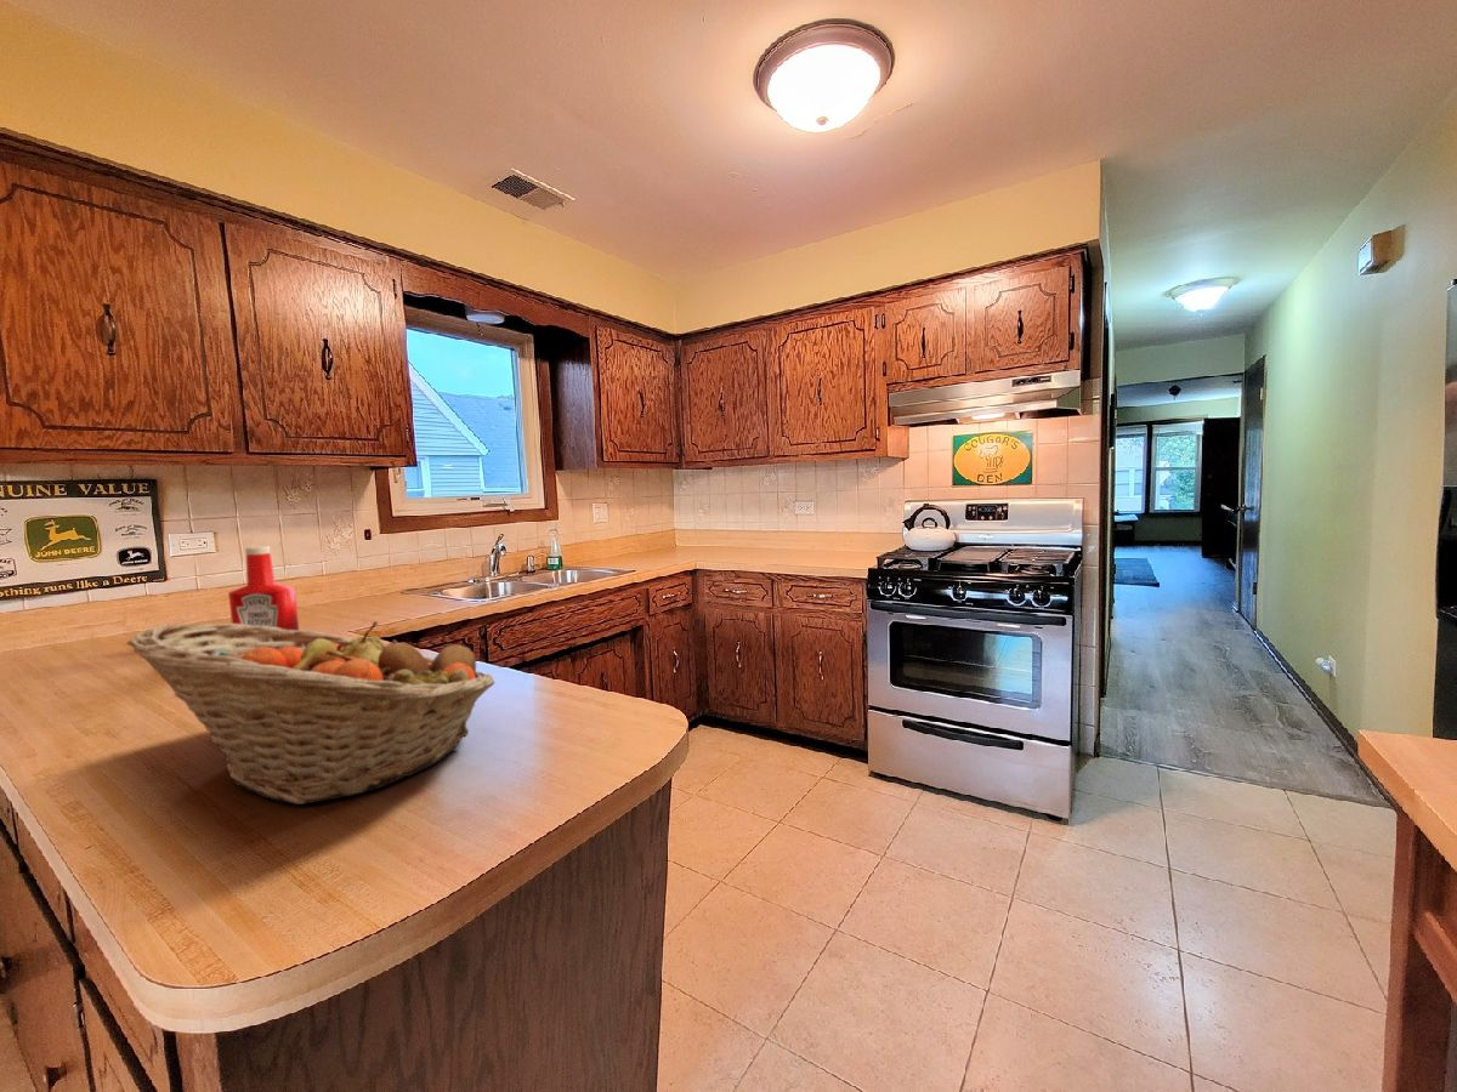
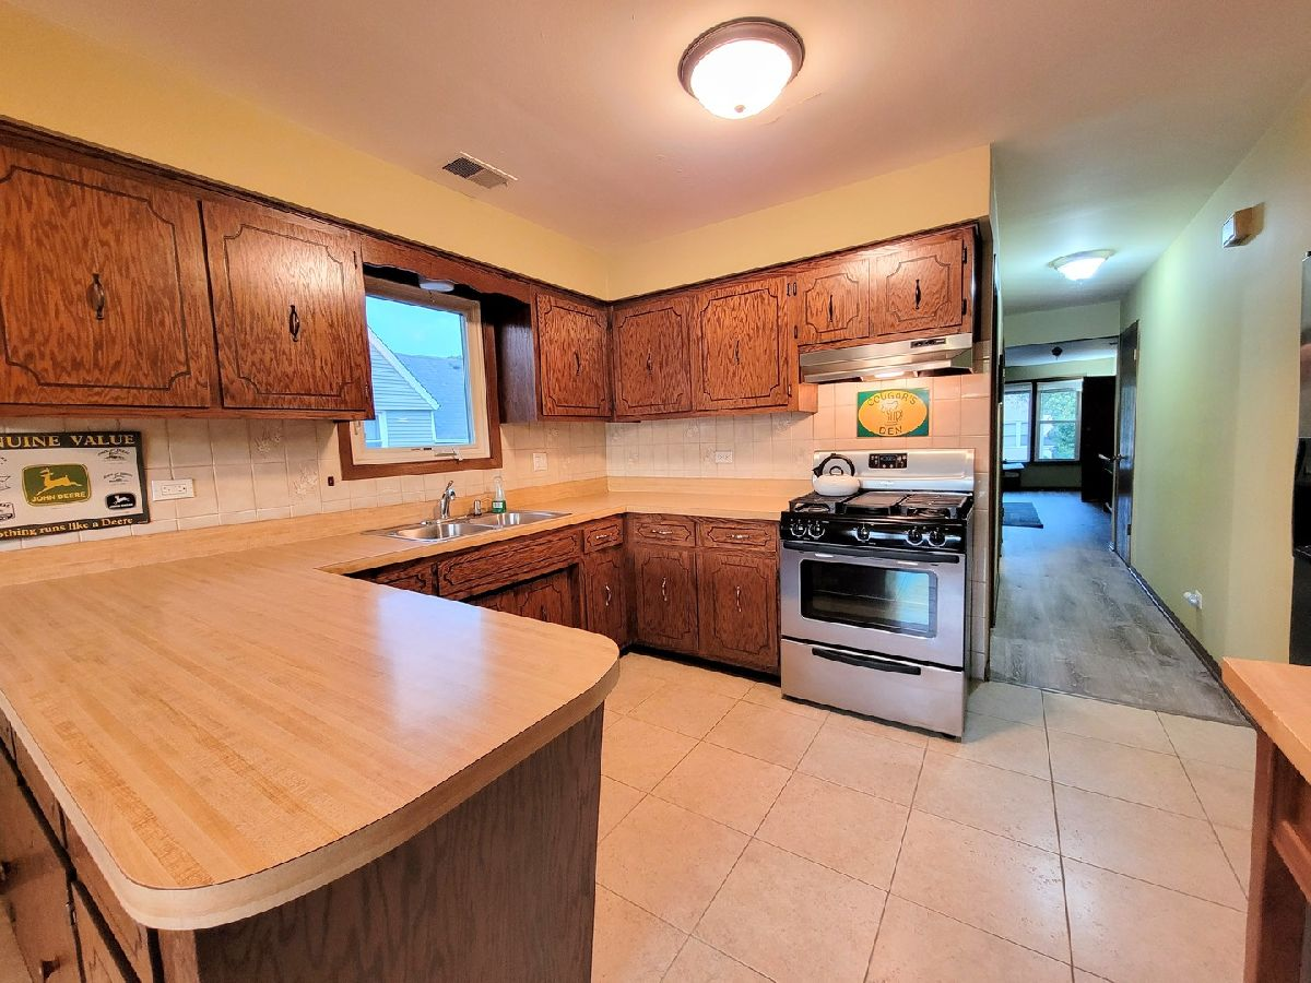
- soap bottle (262, 595)
- fruit basket (330, 683)
